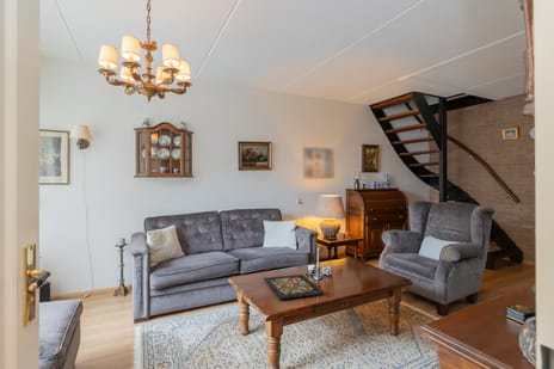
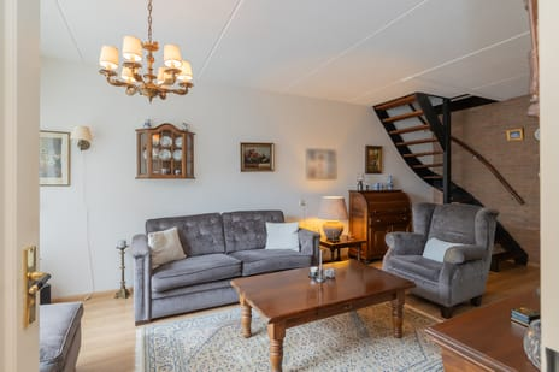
- decorative tray (291, 284)
